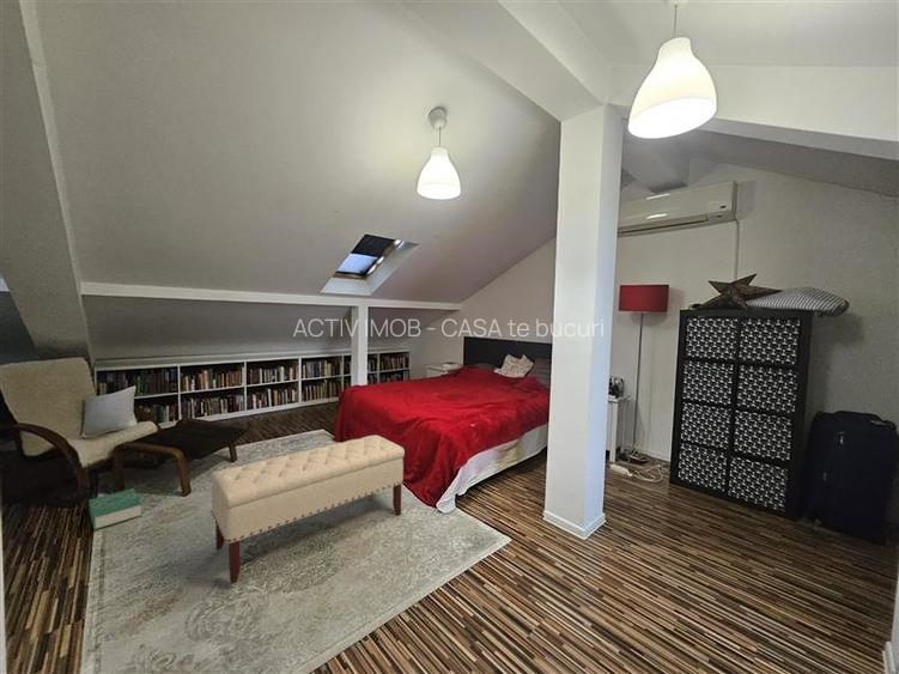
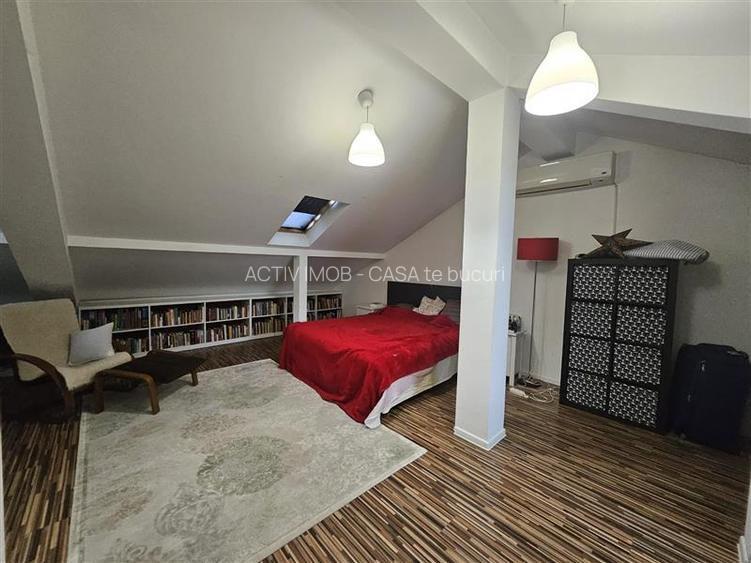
- book (115, 506)
- bench (316, 493)
